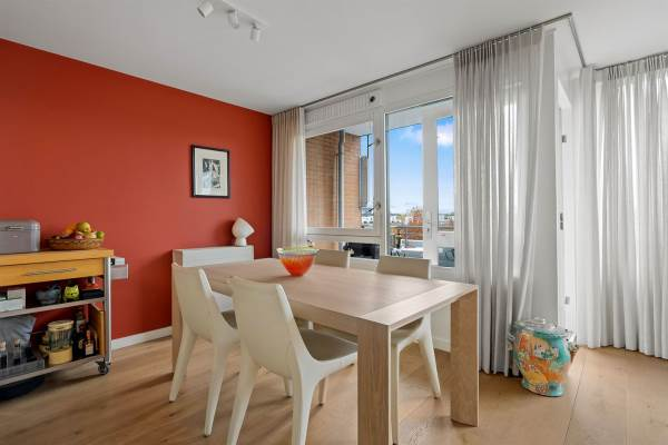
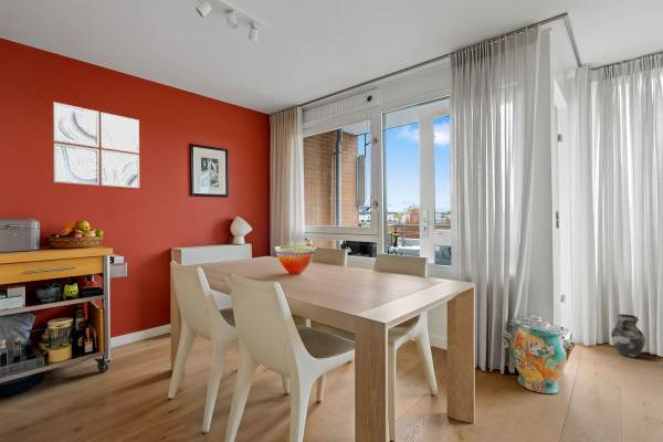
+ ceramic jug (628, 335)
+ wall art (98, 149)
